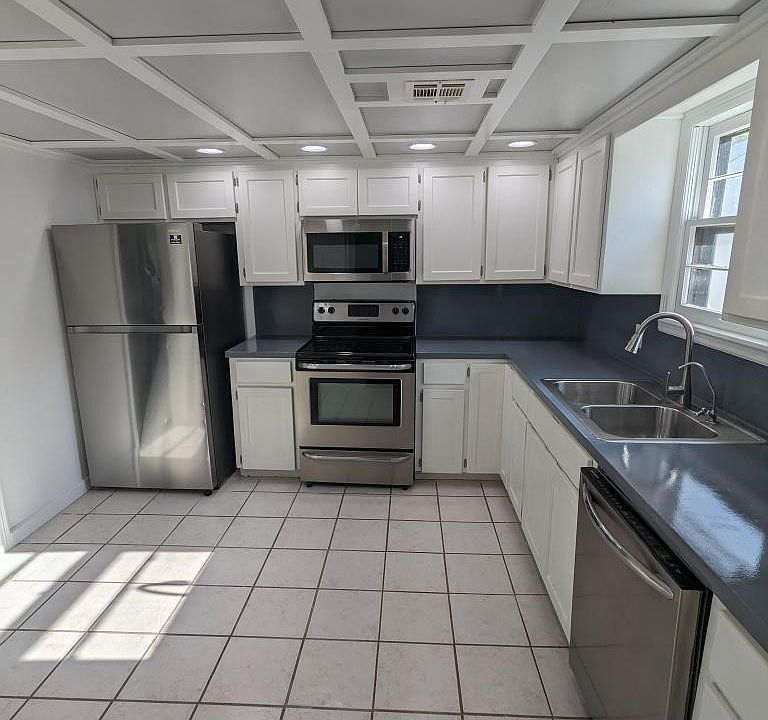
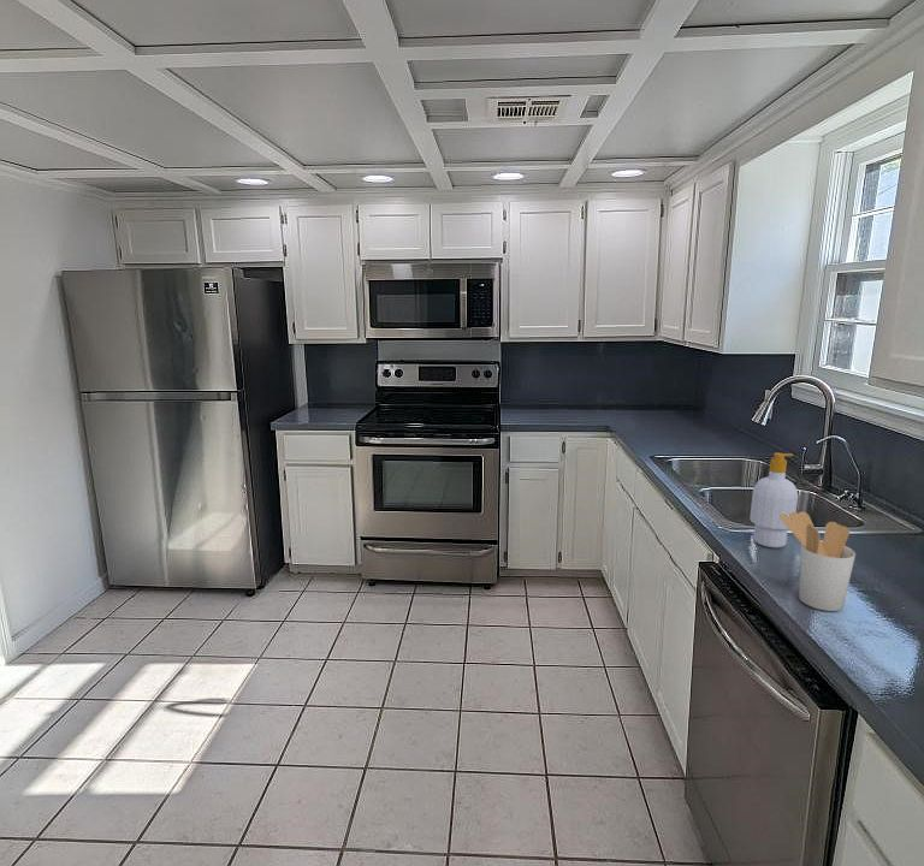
+ utensil holder (813, 557)
+ soap bottle (774, 499)
